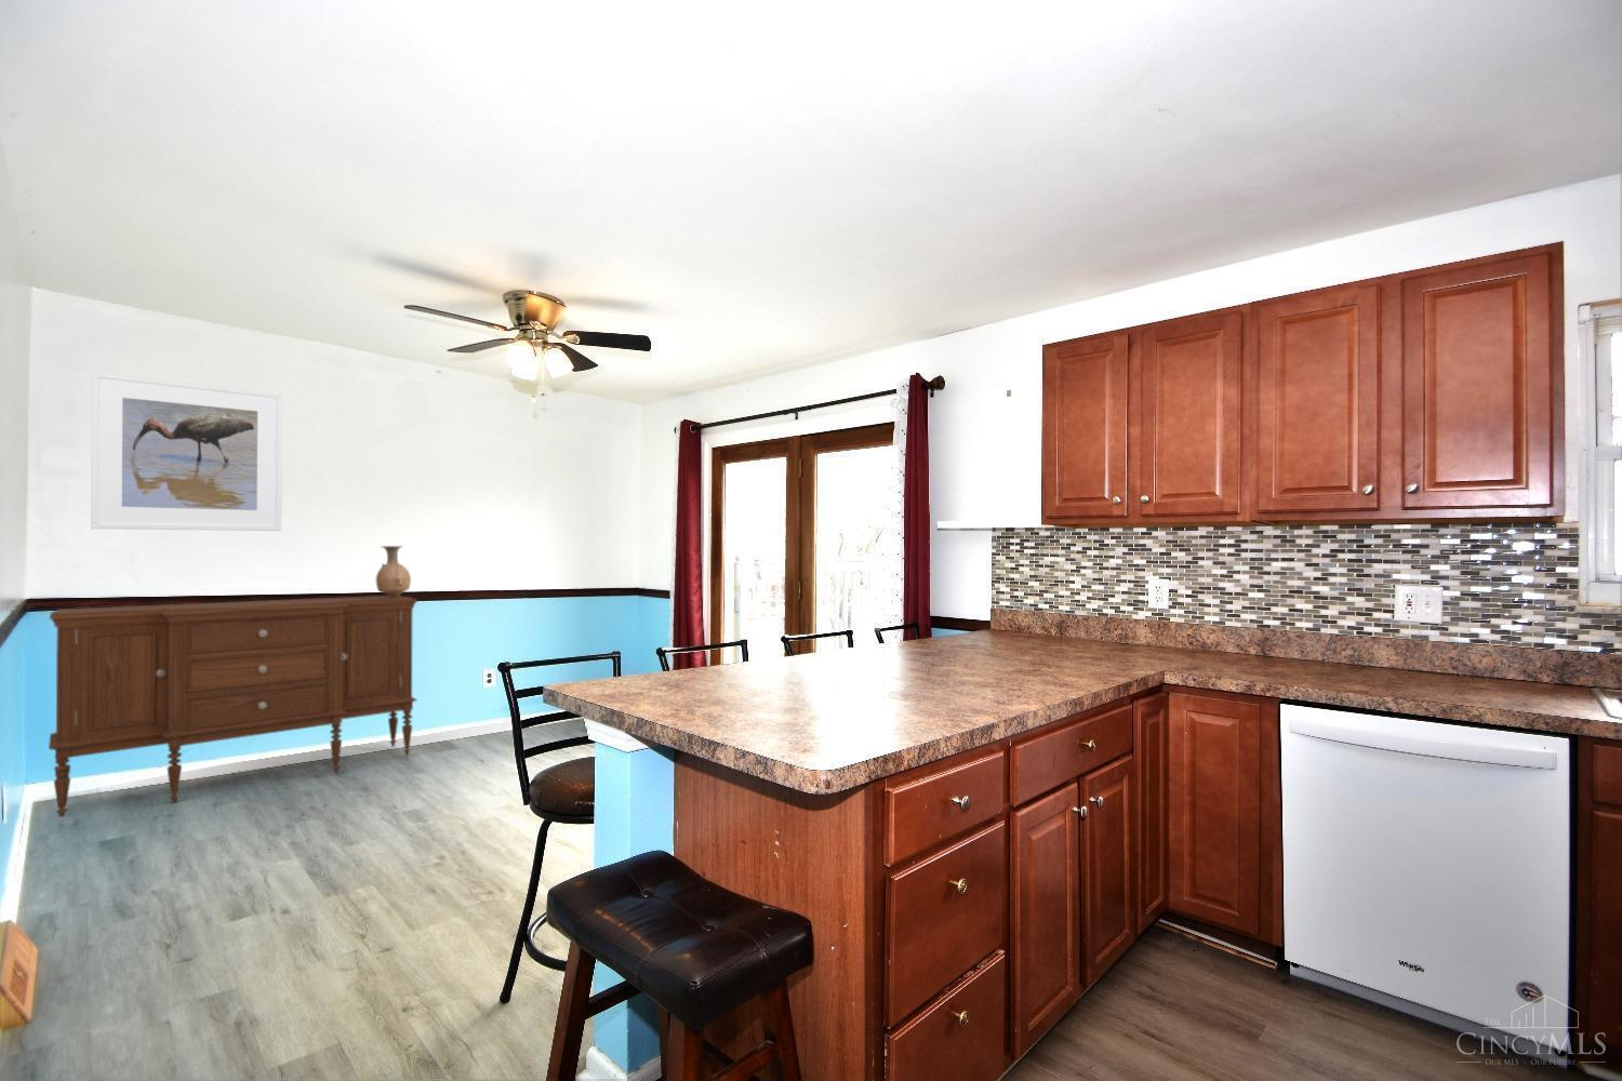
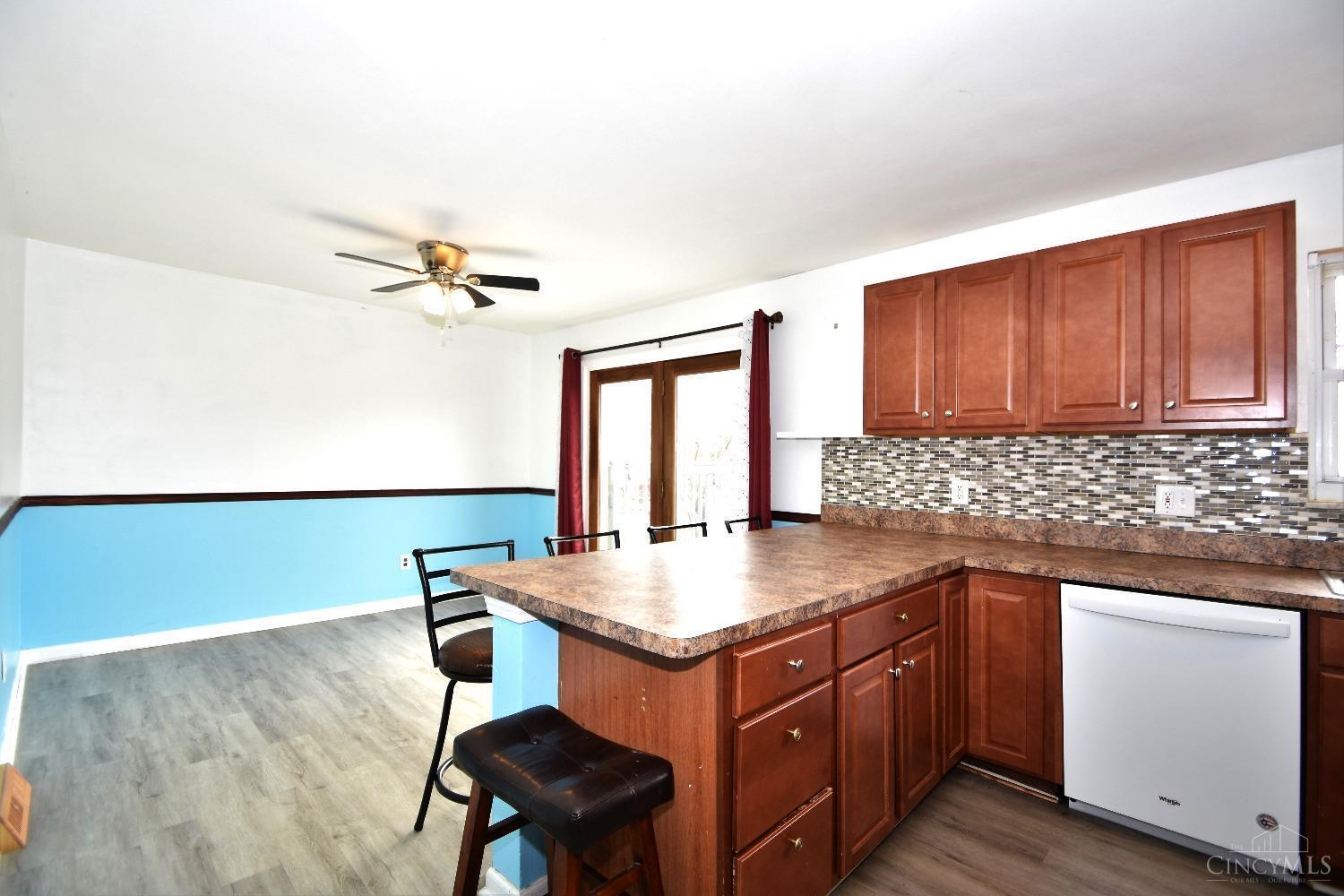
- vase (393, 571)
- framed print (192, 456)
- sideboard (255, 691)
